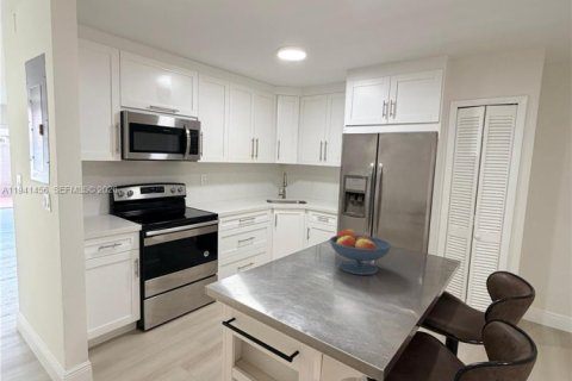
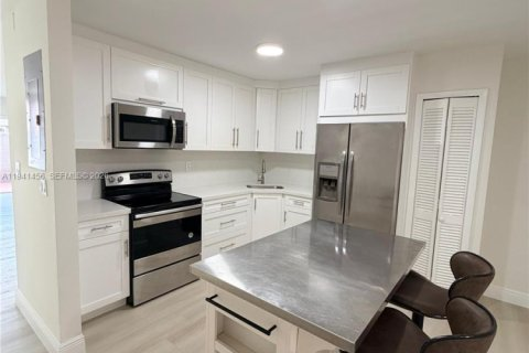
- fruit bowl (359, 250)
